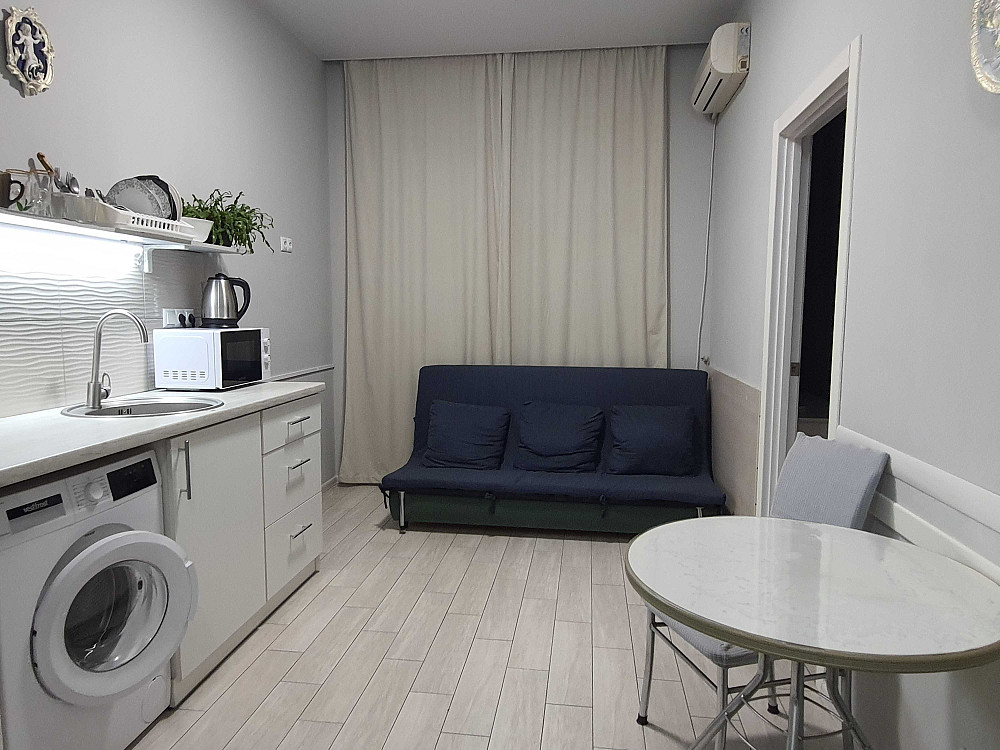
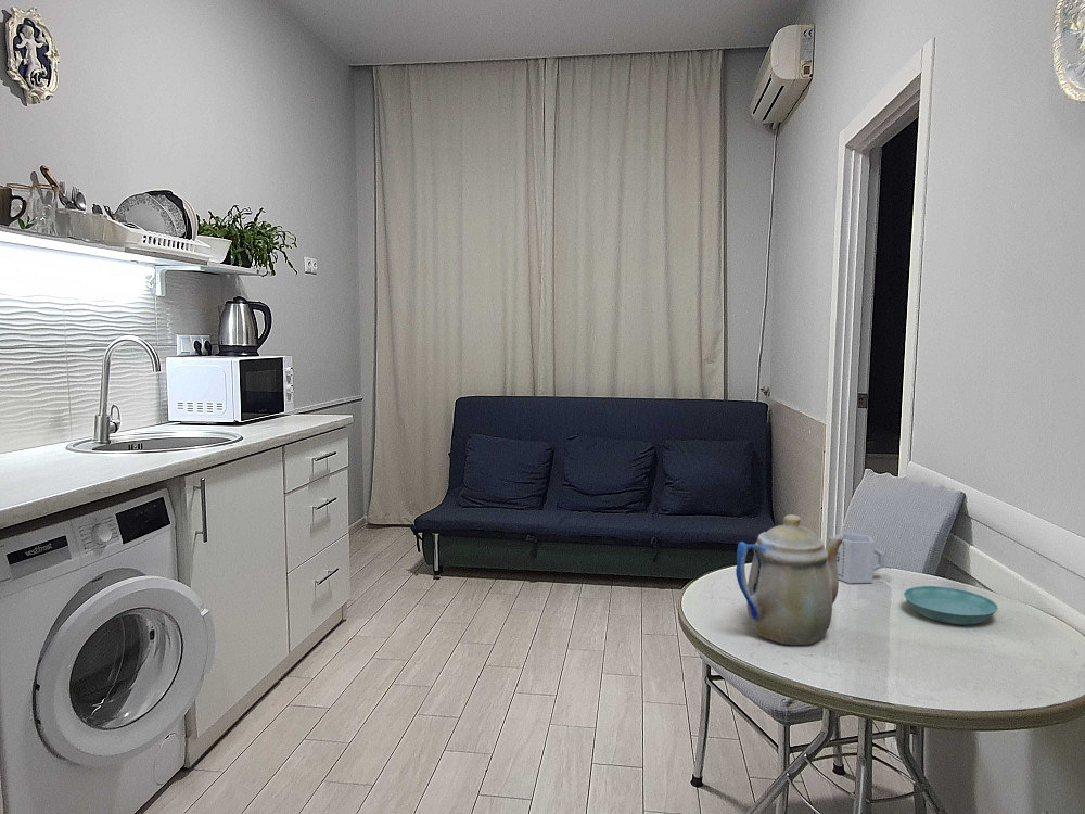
+ teapot (789, 574)
+ saucer (948, 606)
+ cup (857, 558)
